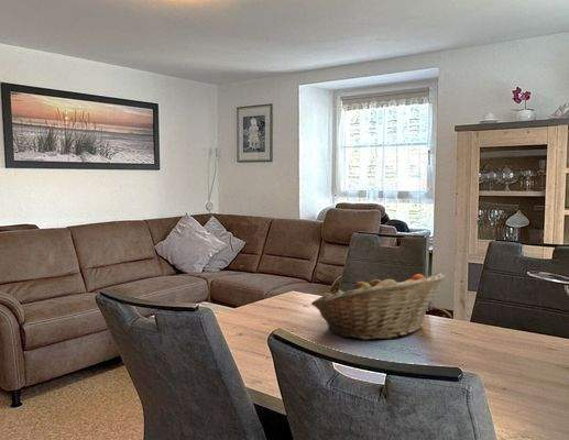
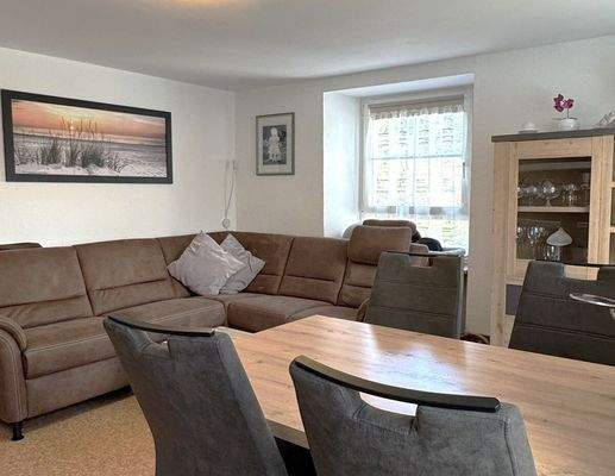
- fruit basket (379, 299)
